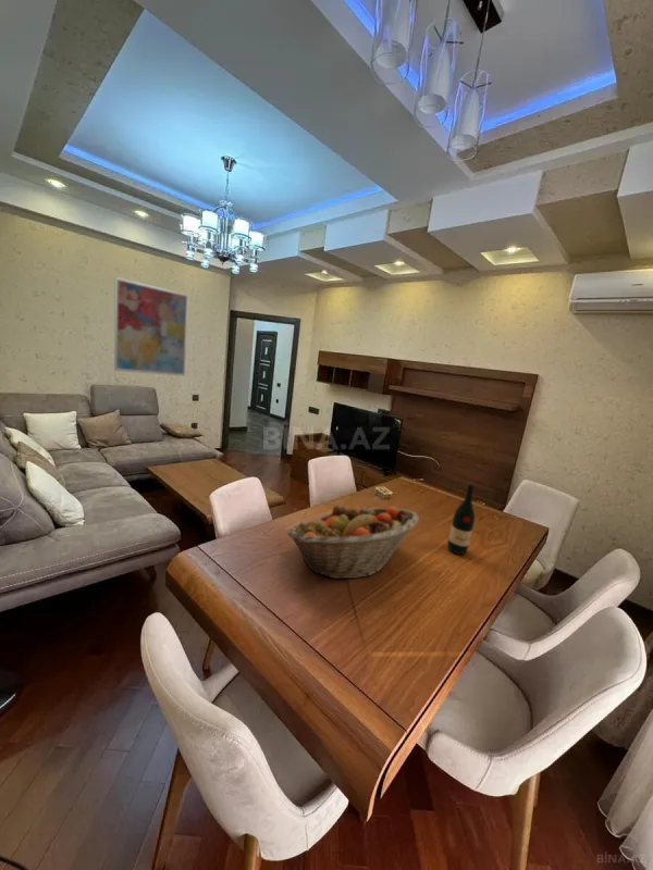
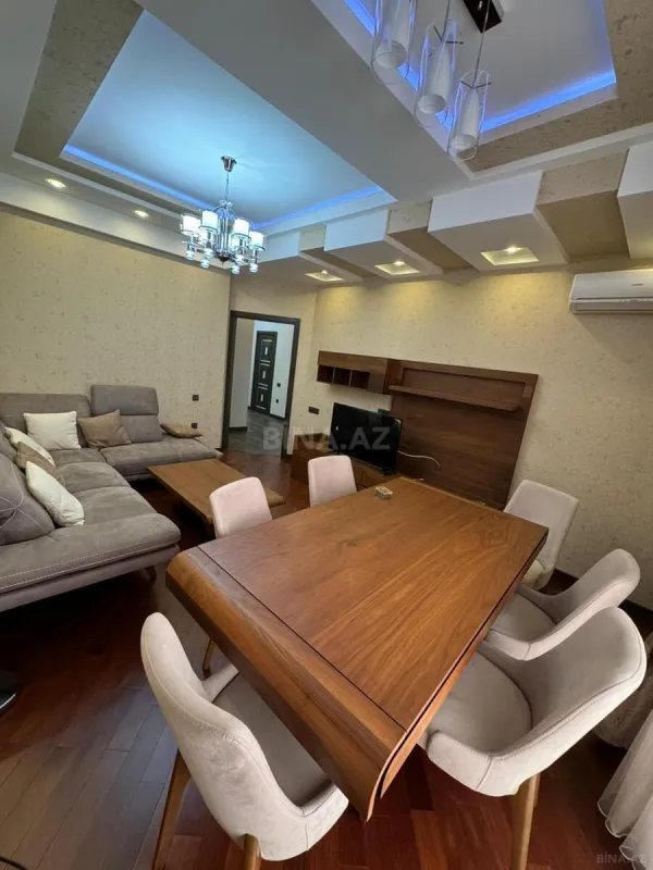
- wall art (152, 331)
- fruit basket (354, 533)
- wine bottle (464, 517)
